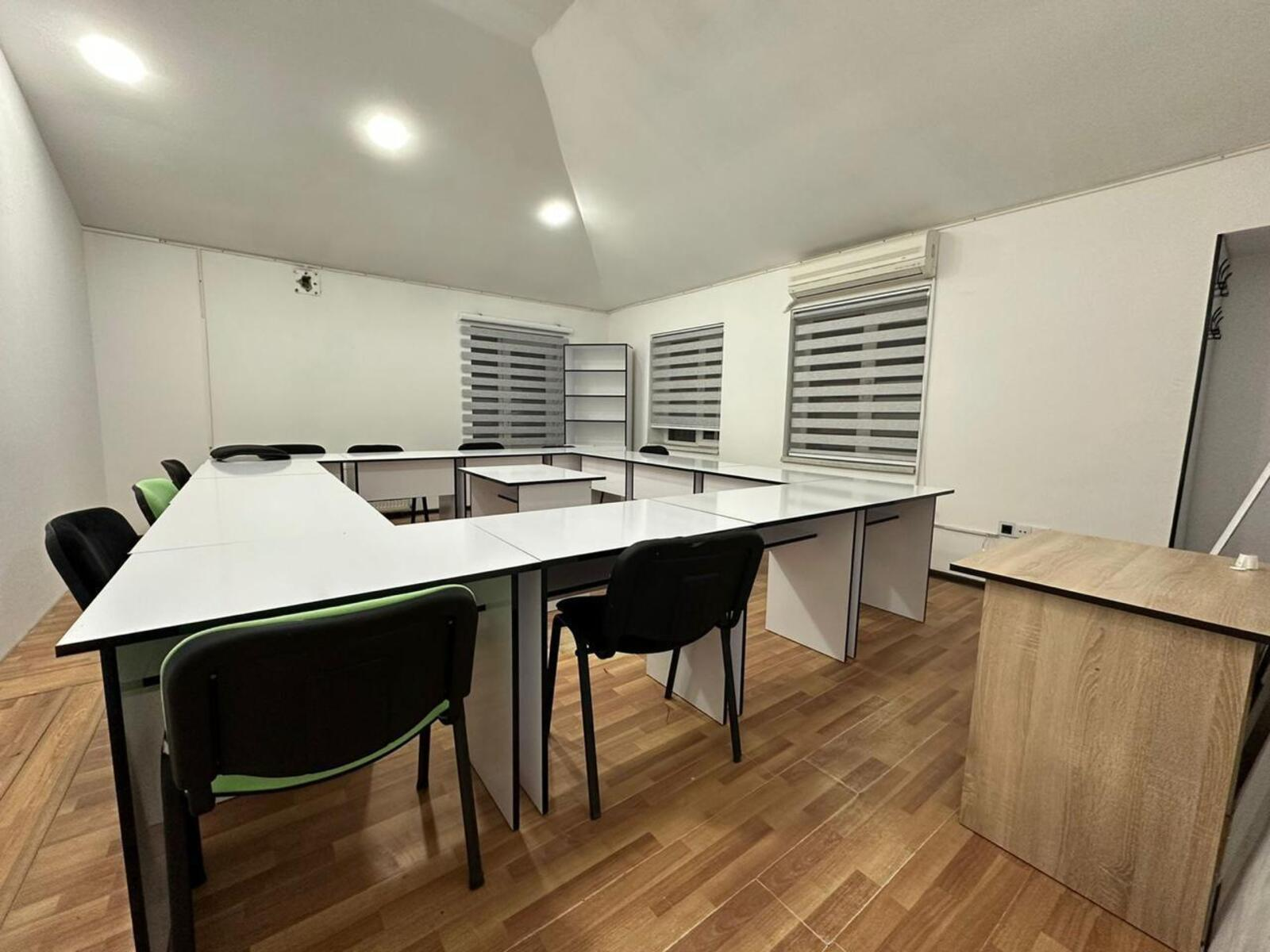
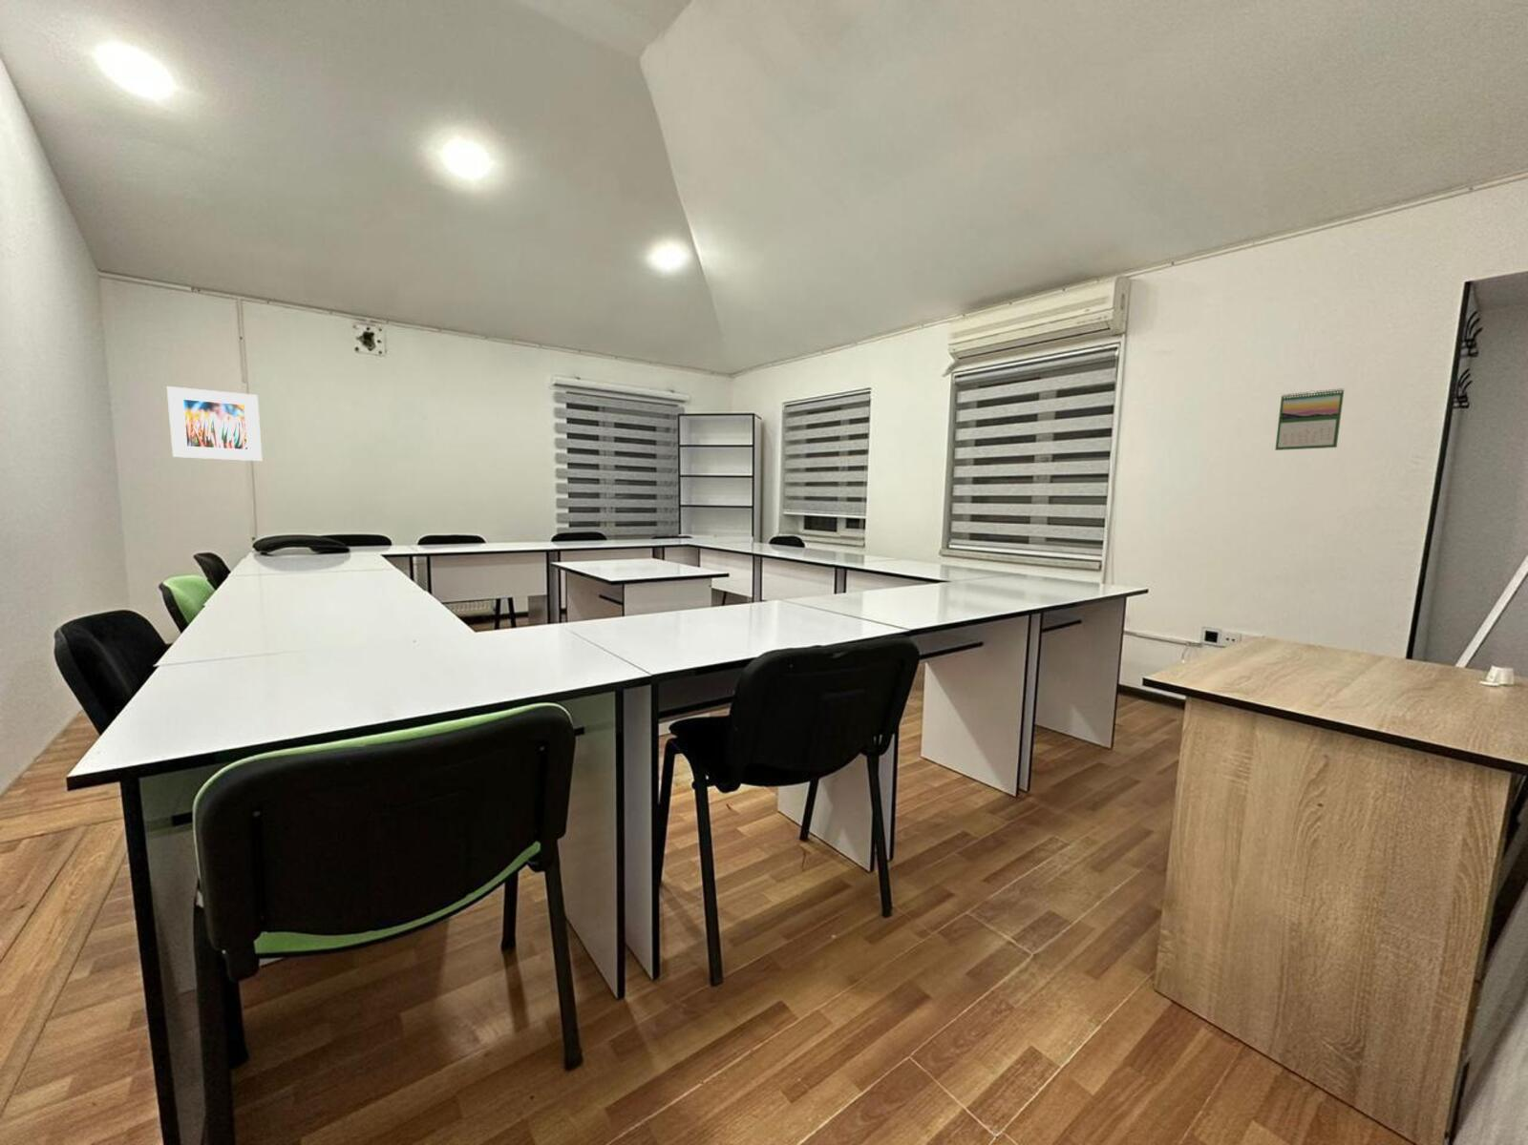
+ calendar (1308, 419)
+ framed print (215, 425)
